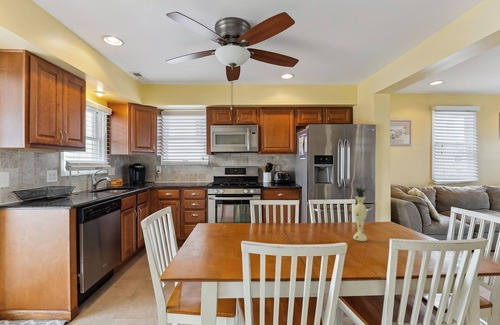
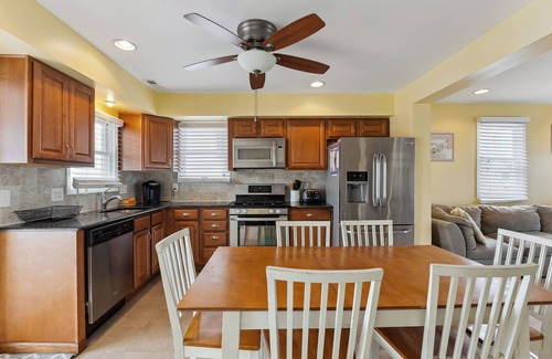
- vase (360, 212)
